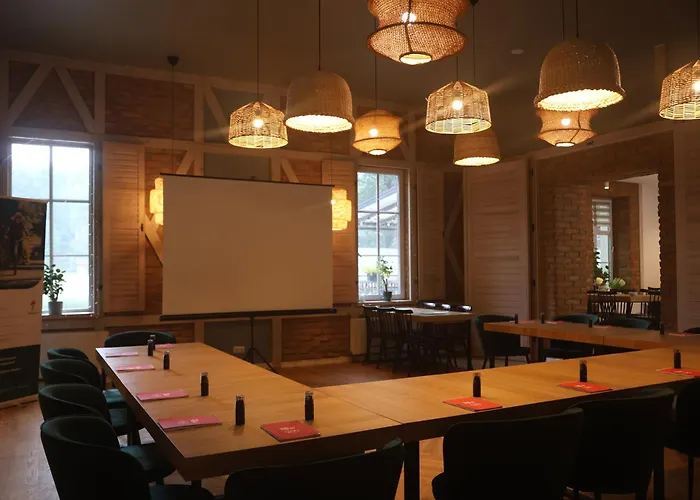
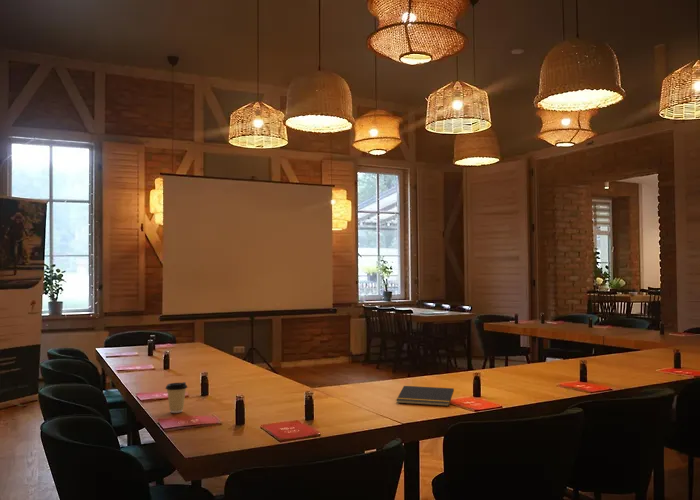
+ coffee cup (176, 397)
+ notepad (425, 395)
